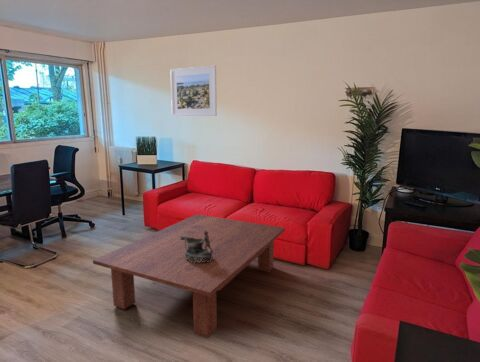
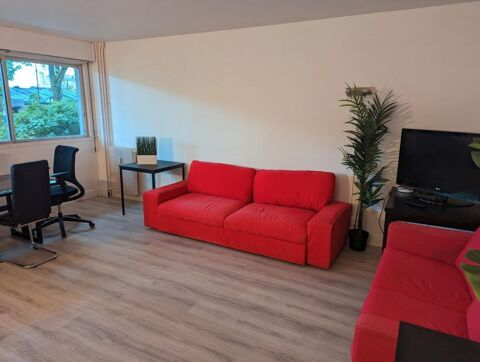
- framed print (192, 92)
- coffee table (202, 263)
- decorative bowl (195, 243)
